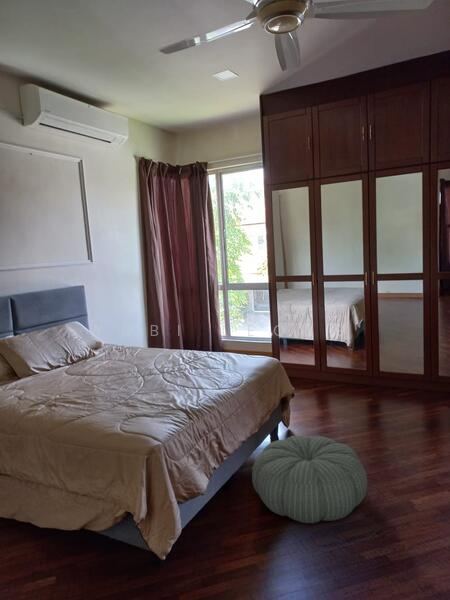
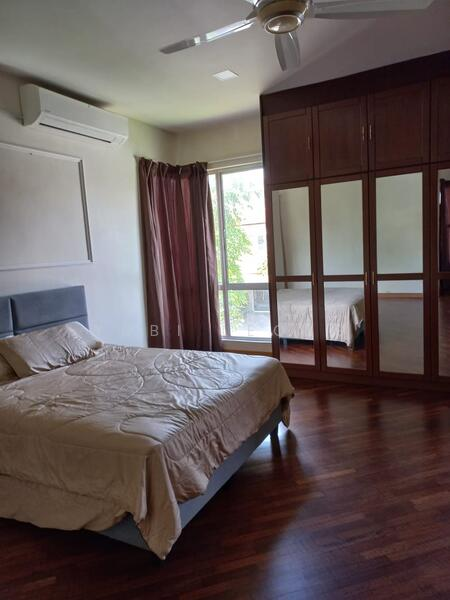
- pouf (308, 474)
